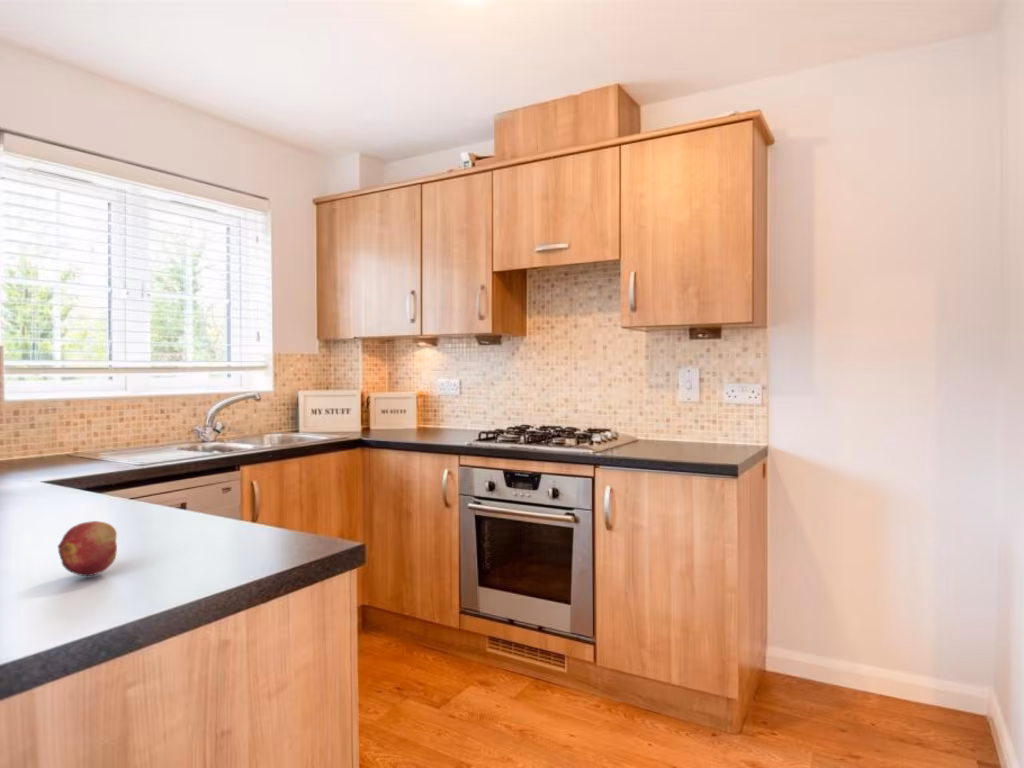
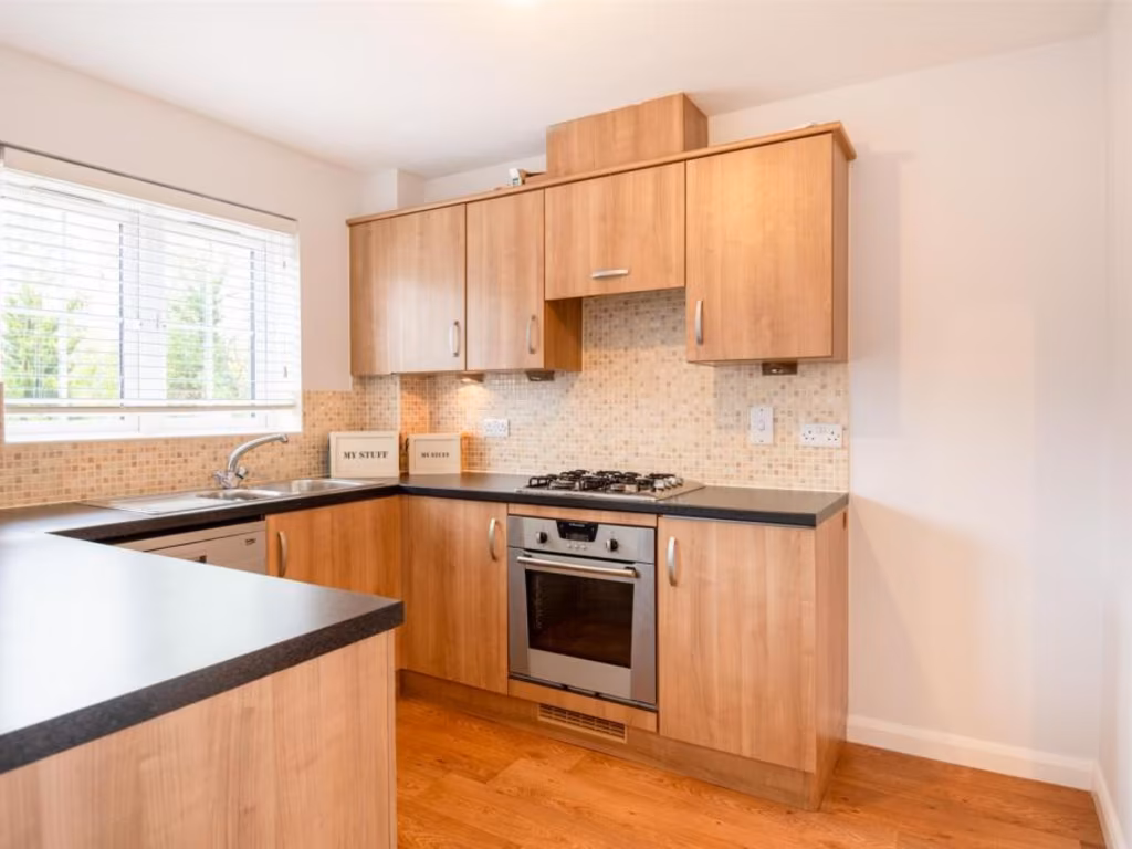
- fruit (89, 548)
